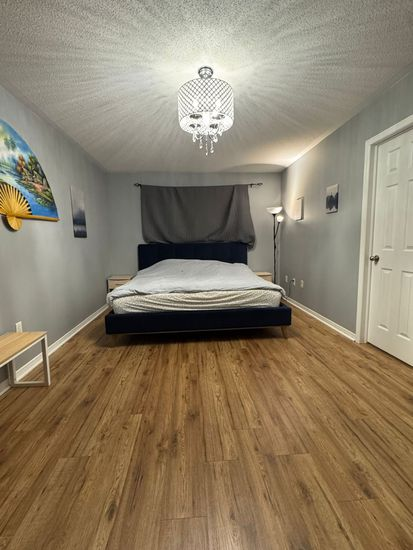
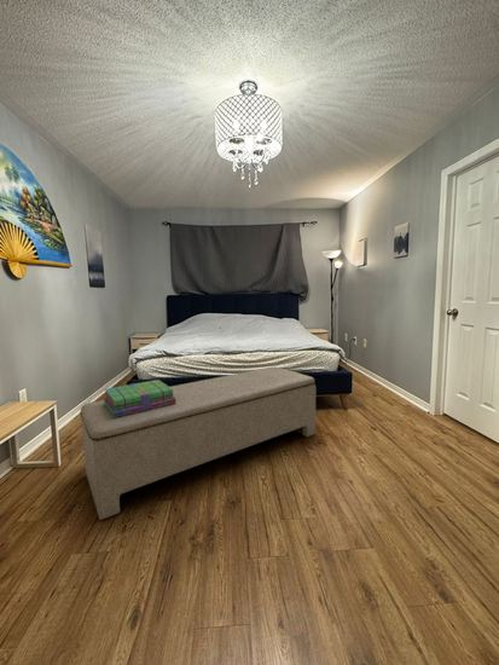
+ stack of books (139, 395)
+ bench (213, 420)
